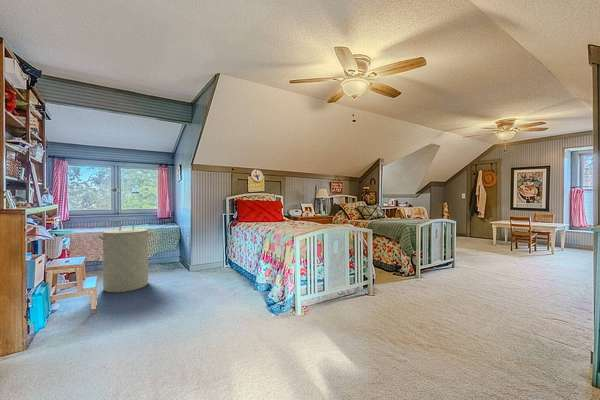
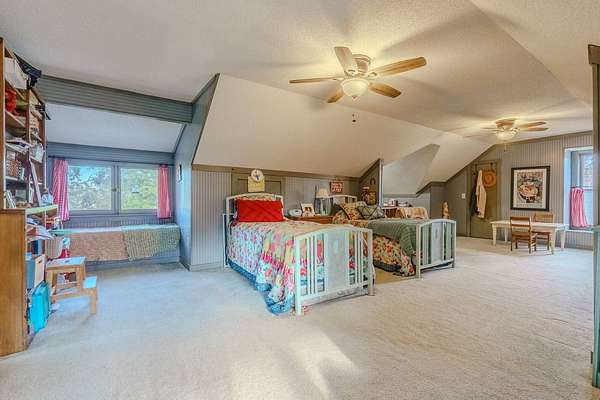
- laundry hamper (126, 253)
